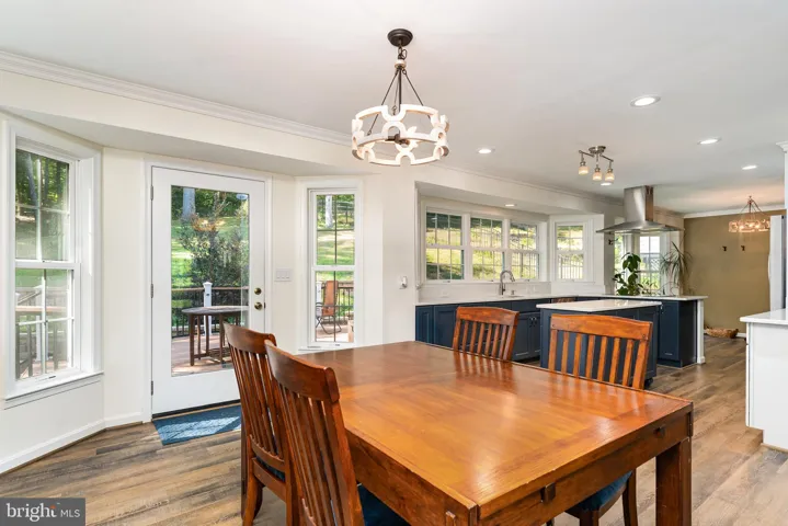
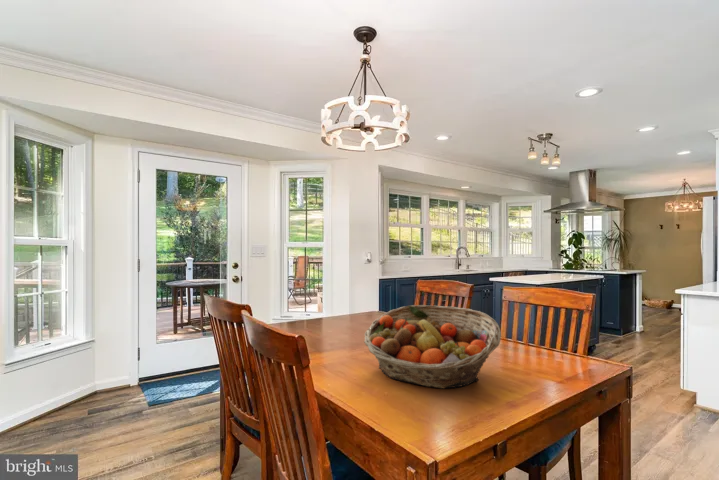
+ fruit basket (429, 342)
